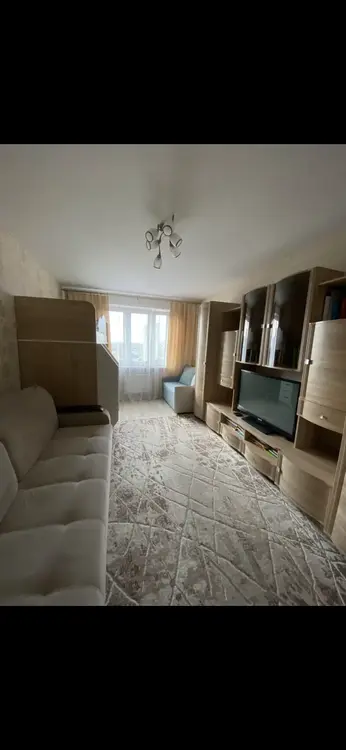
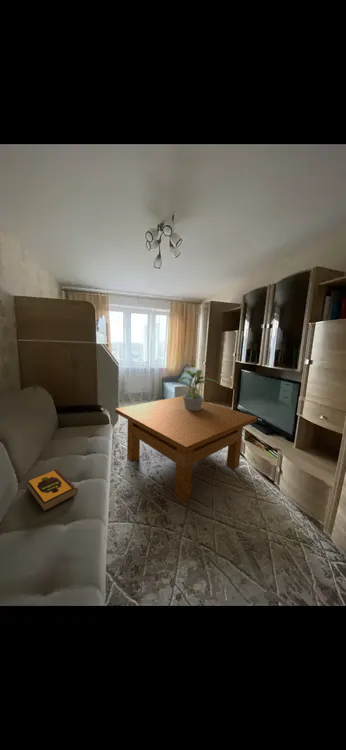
+ table (183, 438)
+ hardback book (52, 487)
+ potted plant (194, 389)
